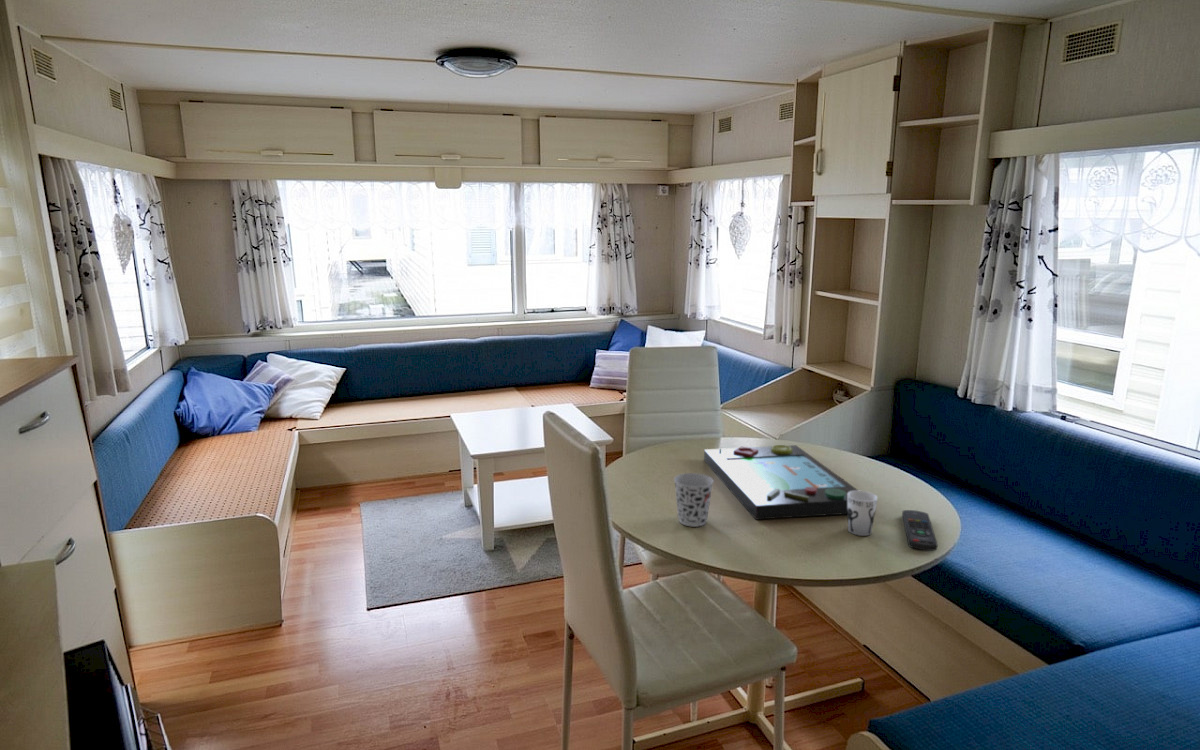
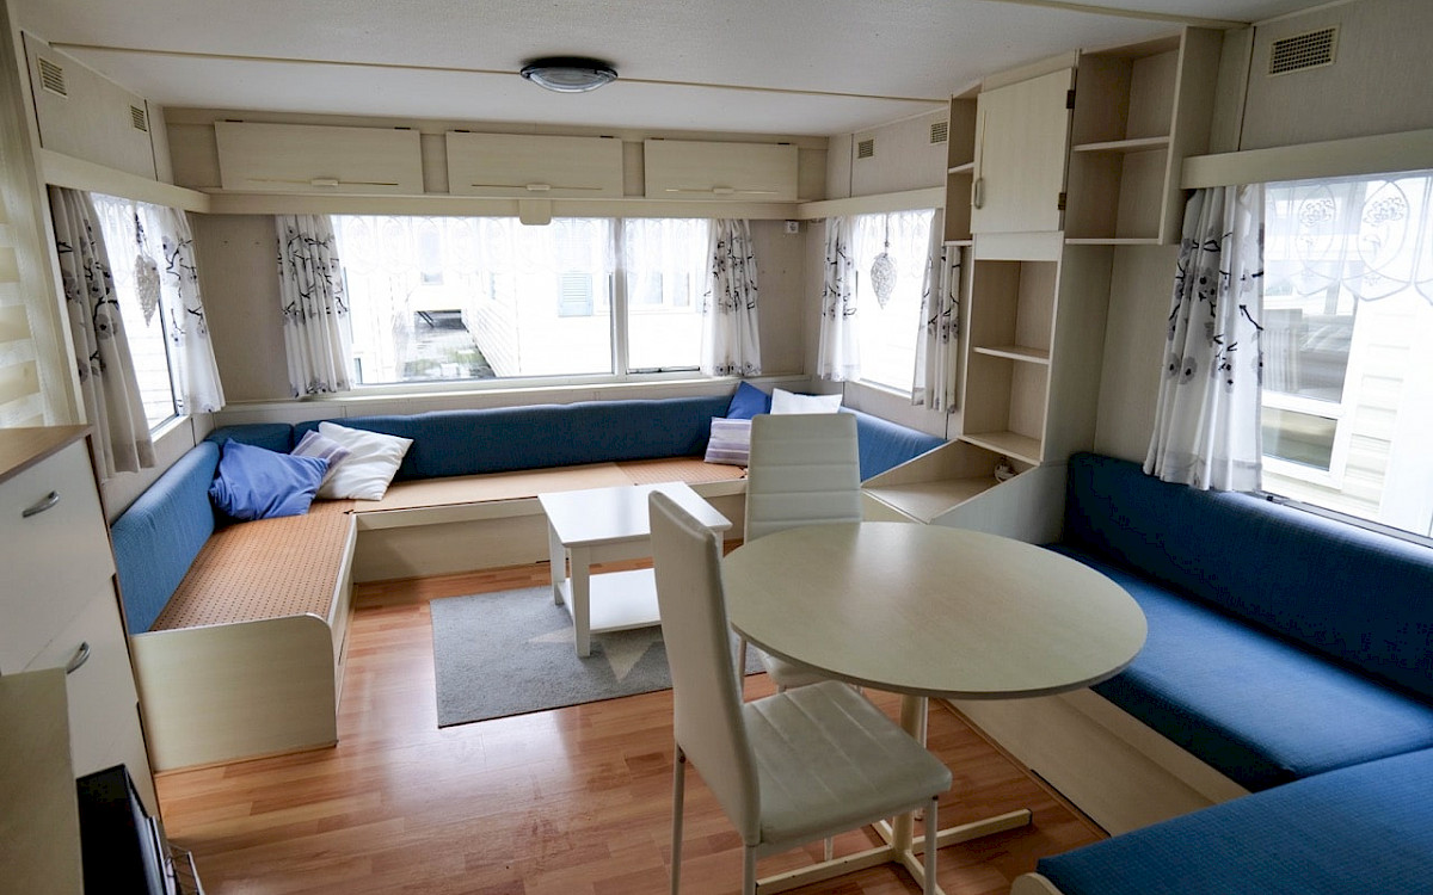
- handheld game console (779, 476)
- cup (693, 500)
- cup (861, 513)
- remote control (918, 528)
